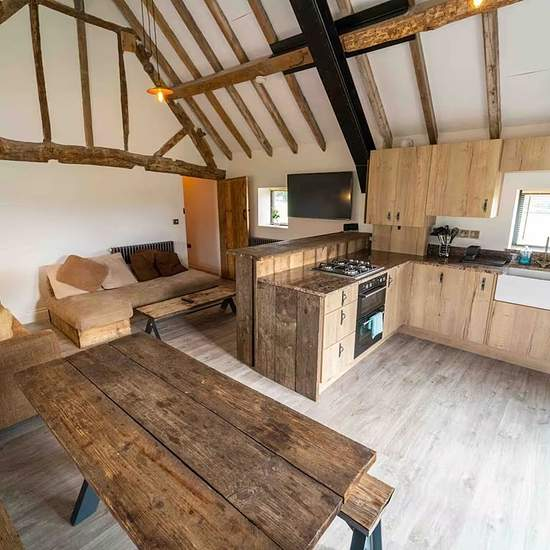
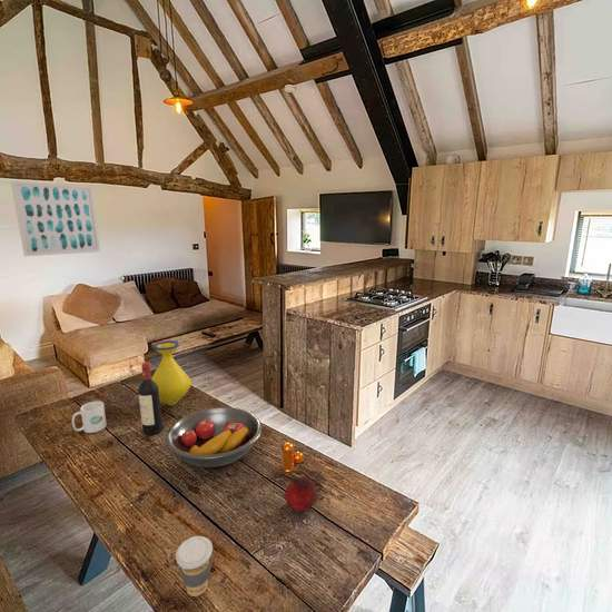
+ coffee cup (196, 567)
+ fruit bowl (215, 437)
+ wine bottle (149, 397)
+ mug (88, 417)
+ pepper shaker (293, 452)
+ wall art (59, 219)
+ fruit (300, 493)
+ vase (169, 374)
